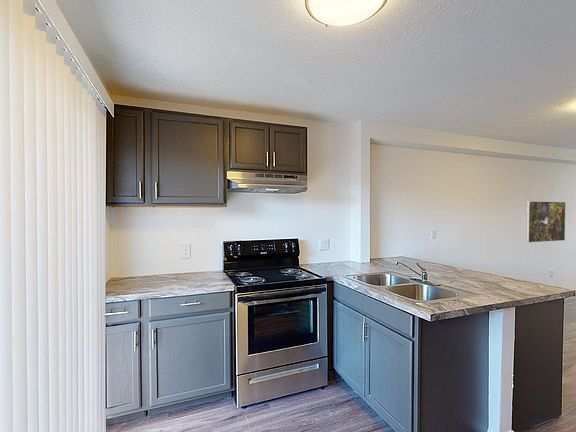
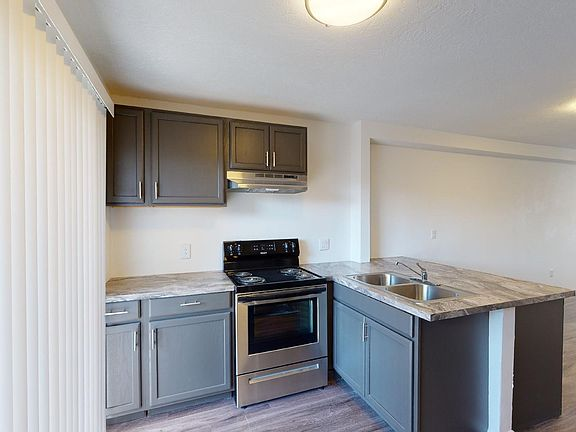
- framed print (546, 221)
